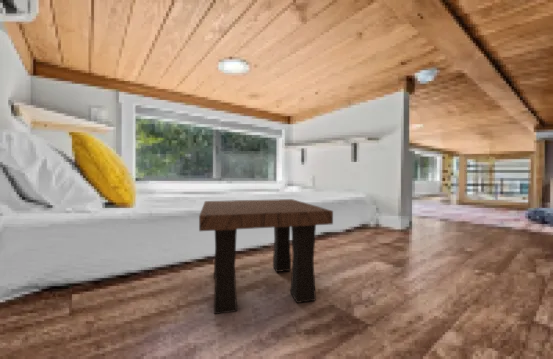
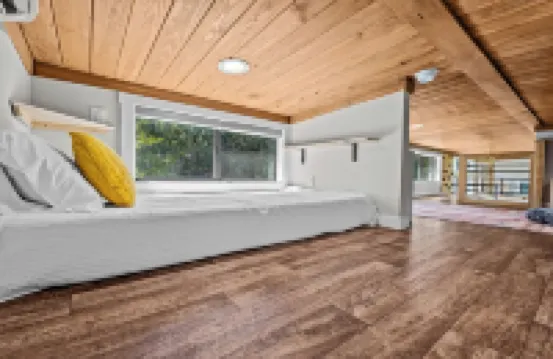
- side table (274, 244)
